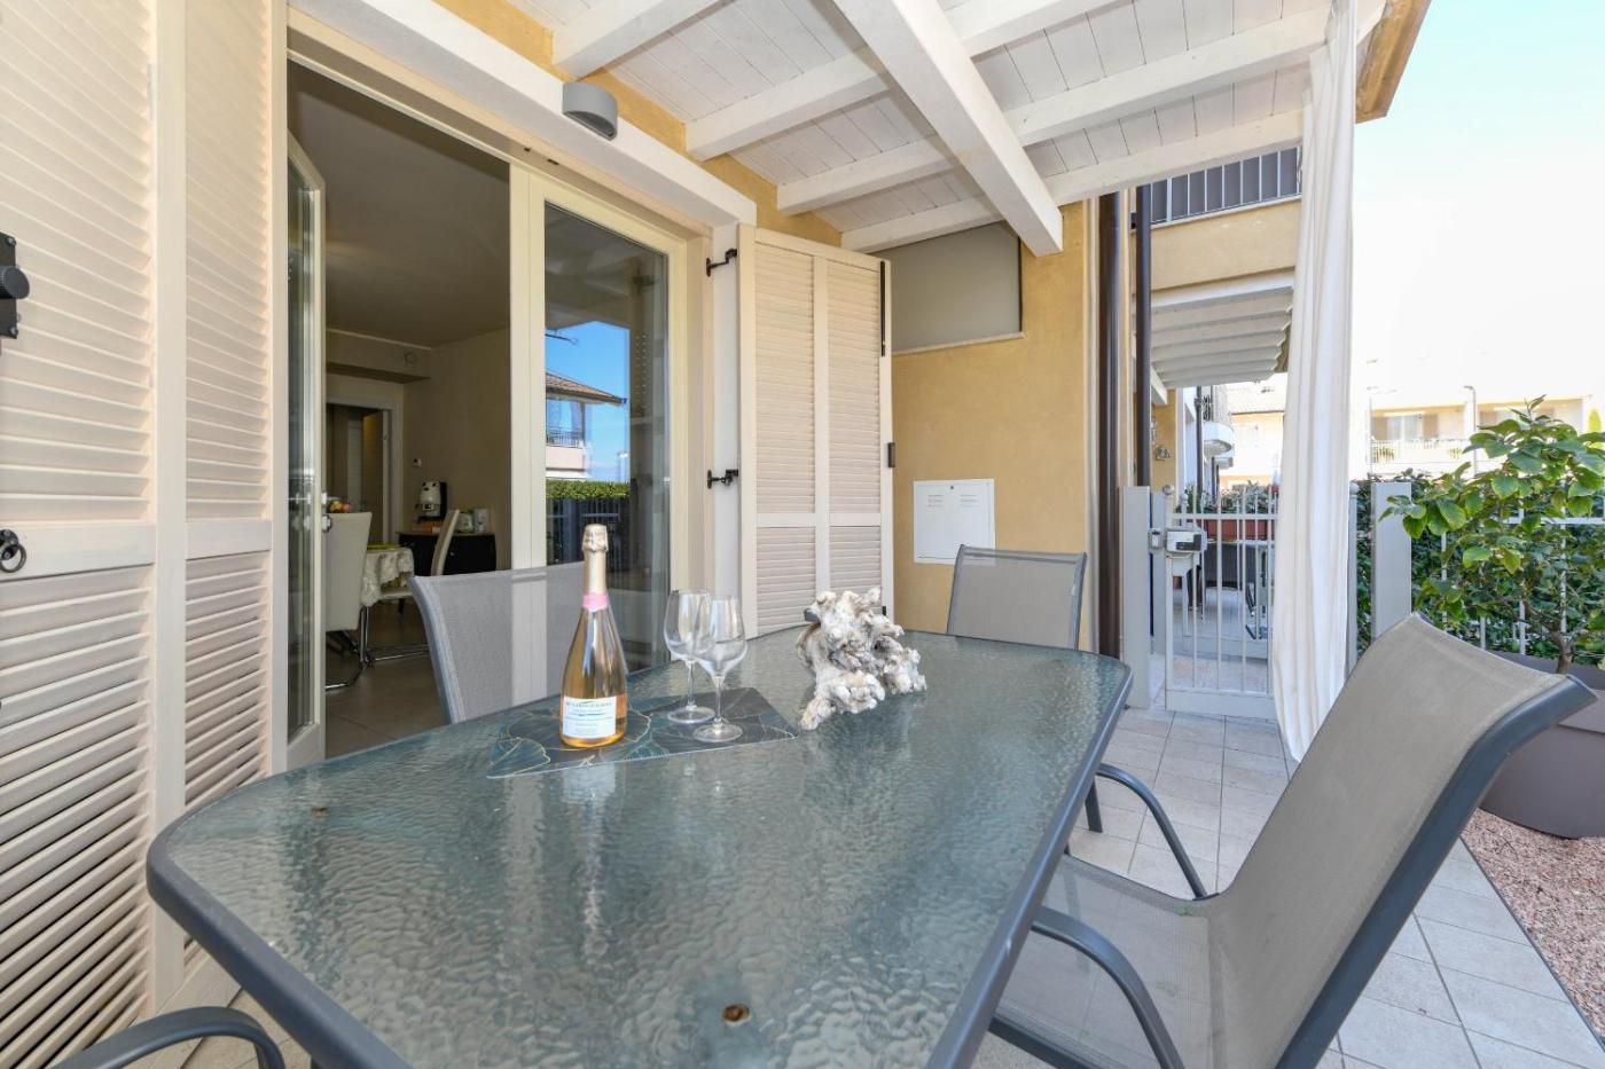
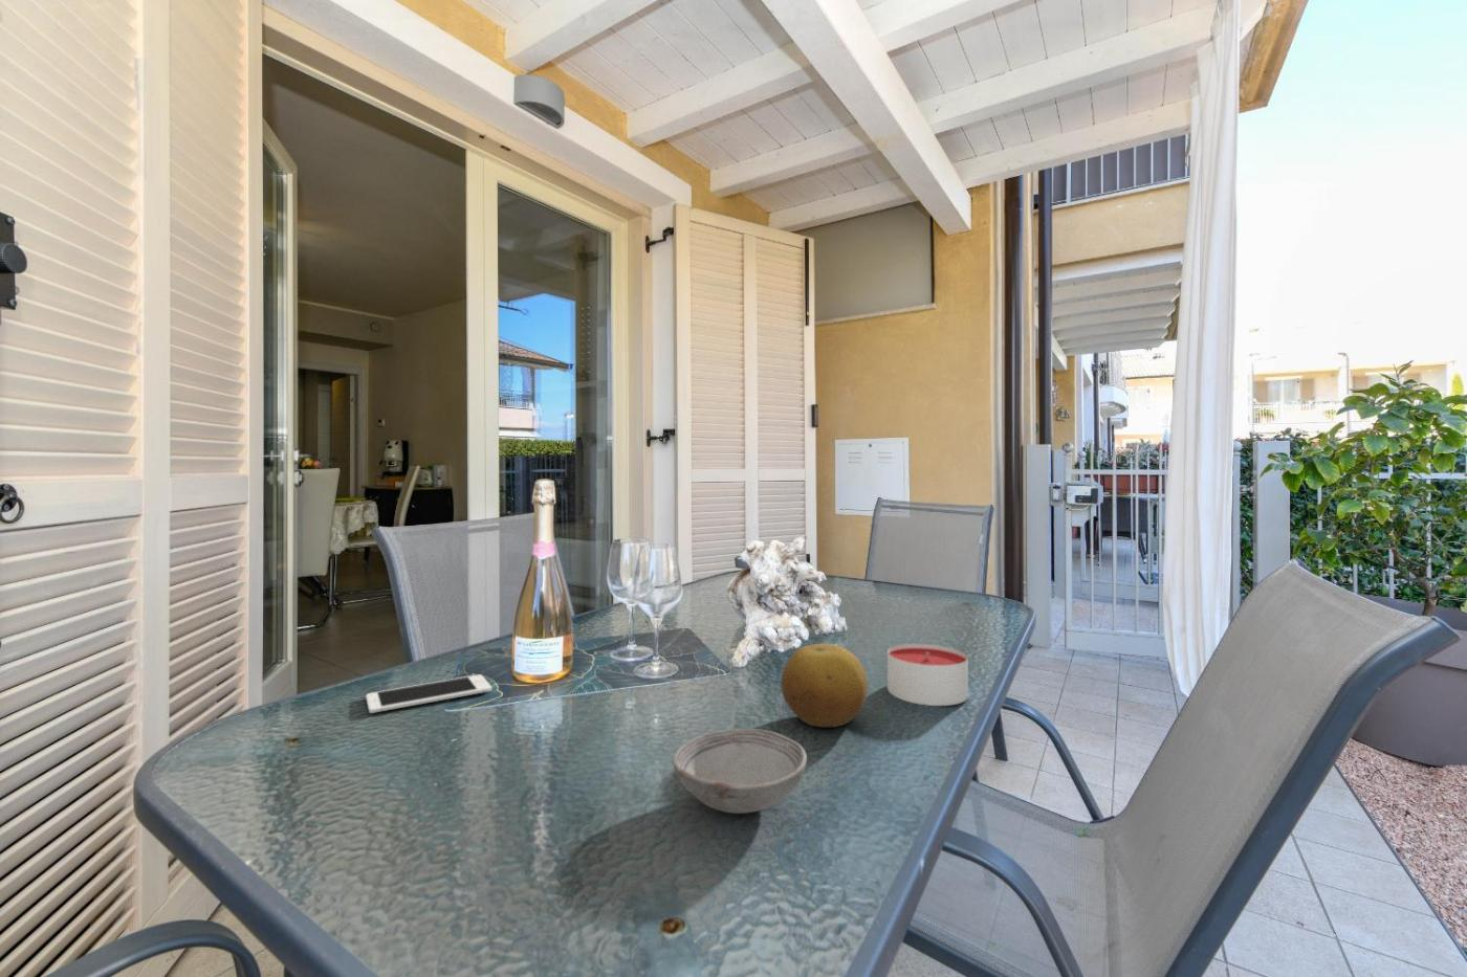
+ fruit (823, 684)
+ bowl (739, 777)
+ cell phone (430, 692)
+ candle (926, 672)
